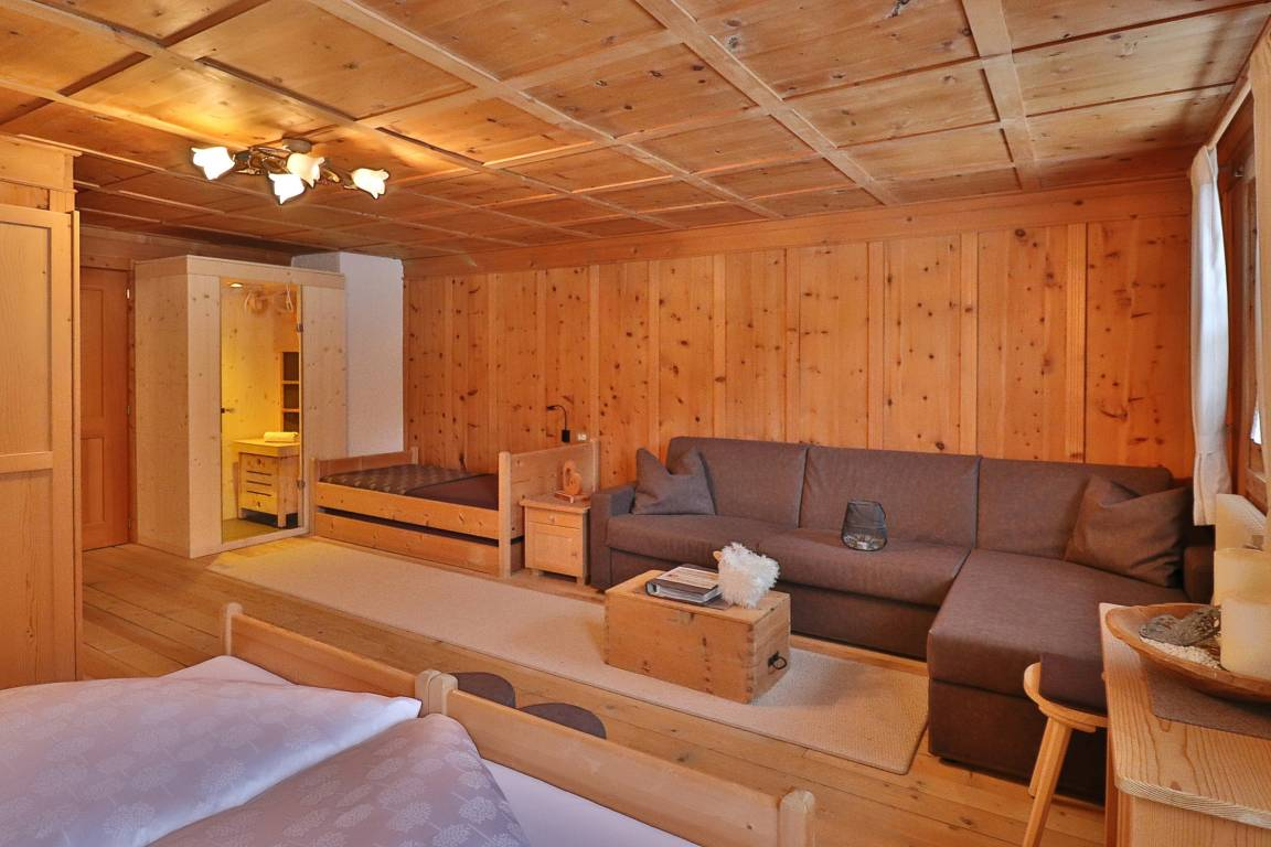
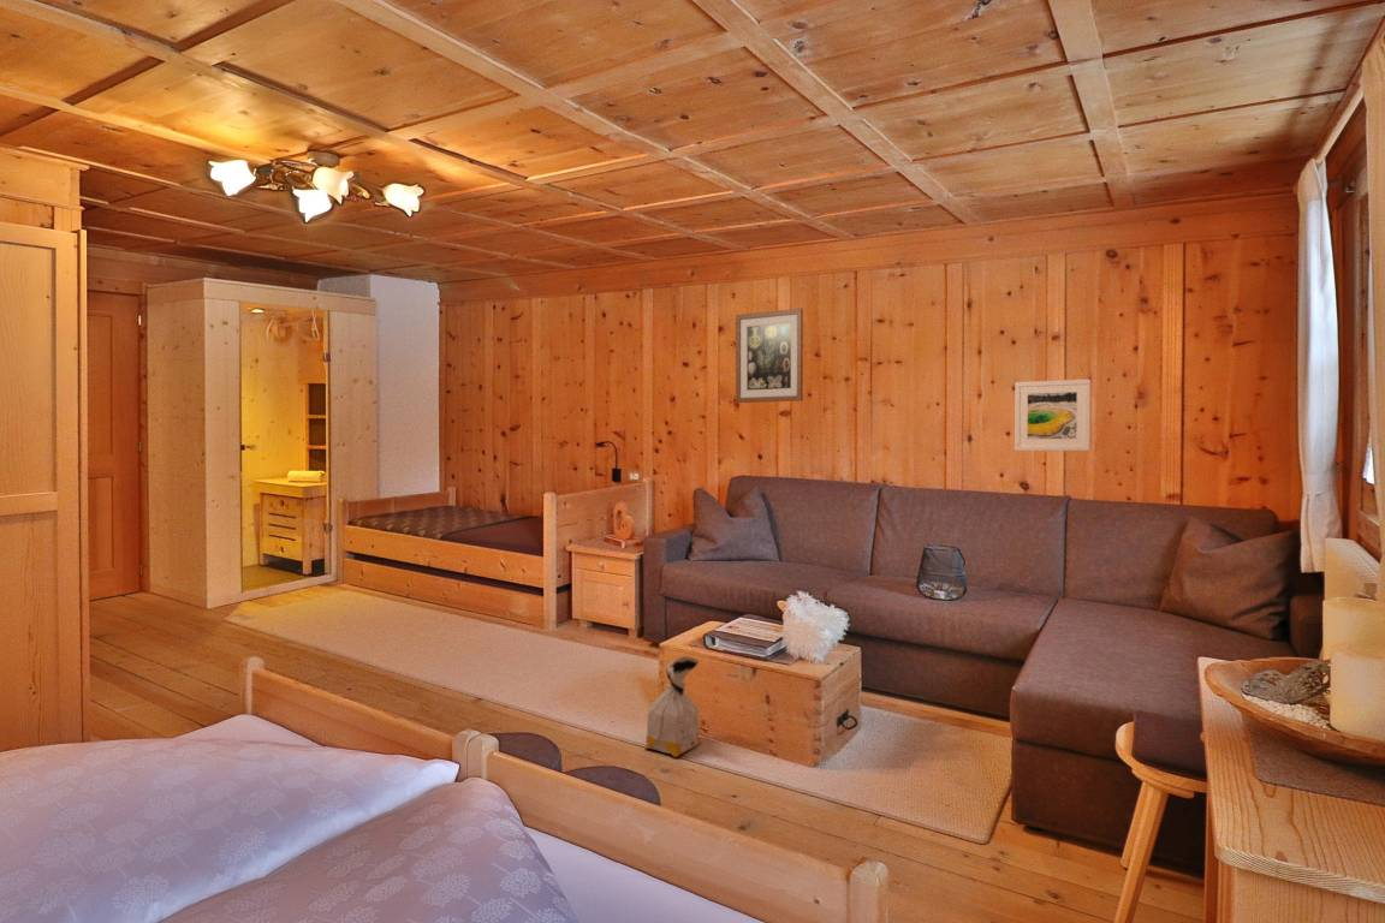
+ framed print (1051, 416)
+ bag (674, 701)
+ wall art (768, 356)
